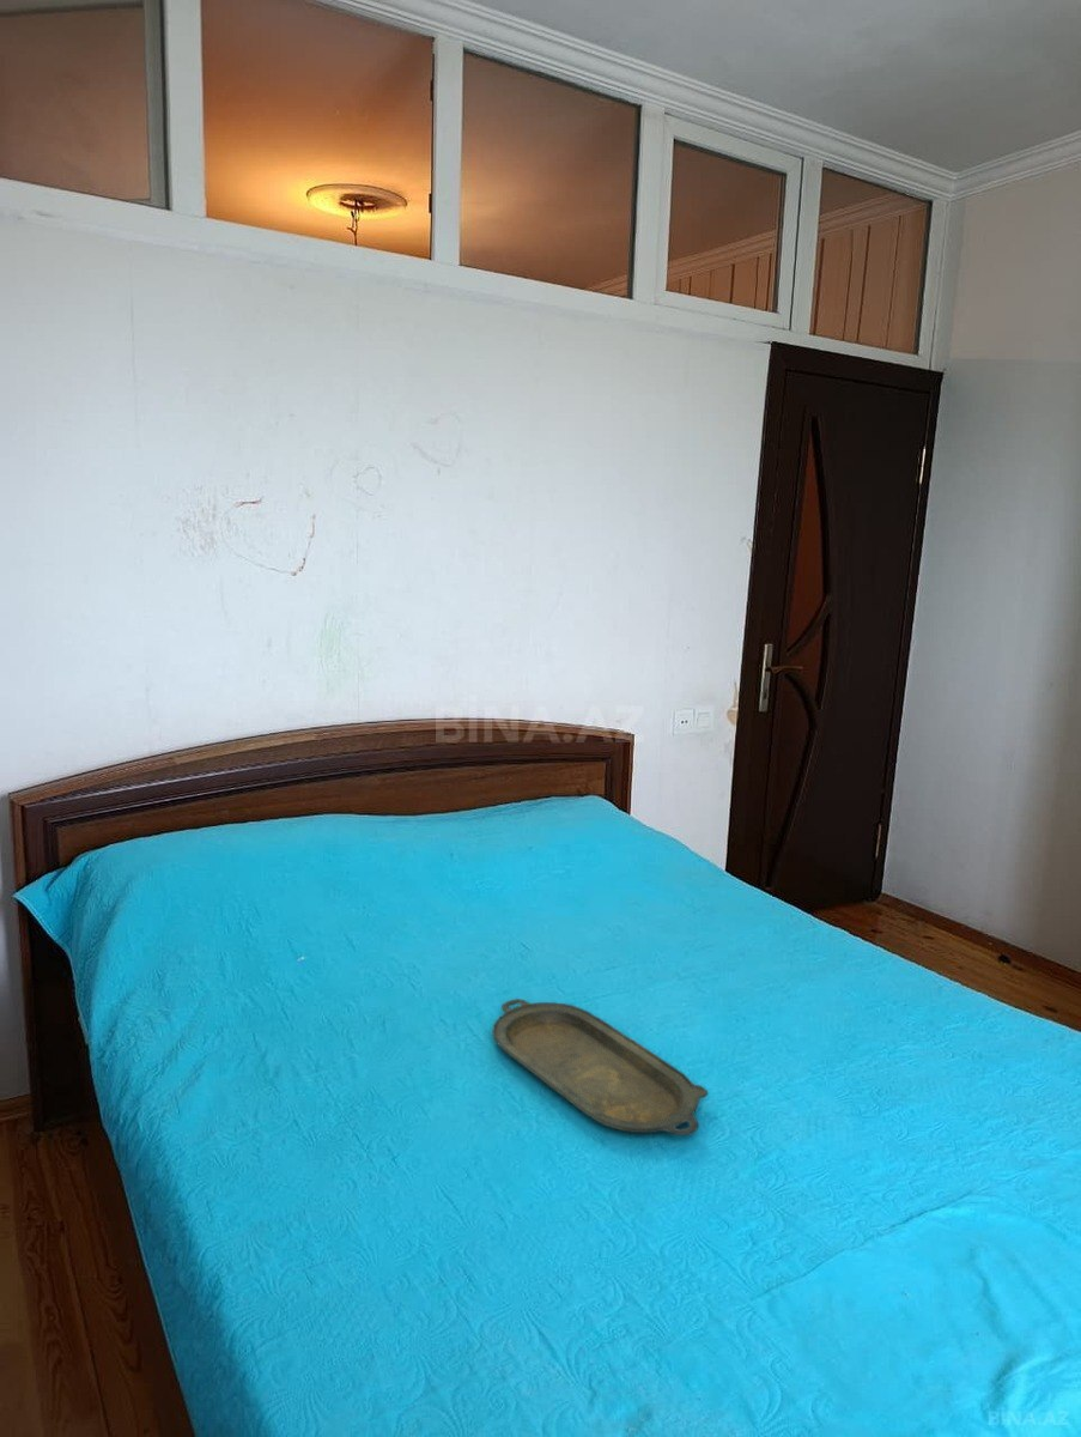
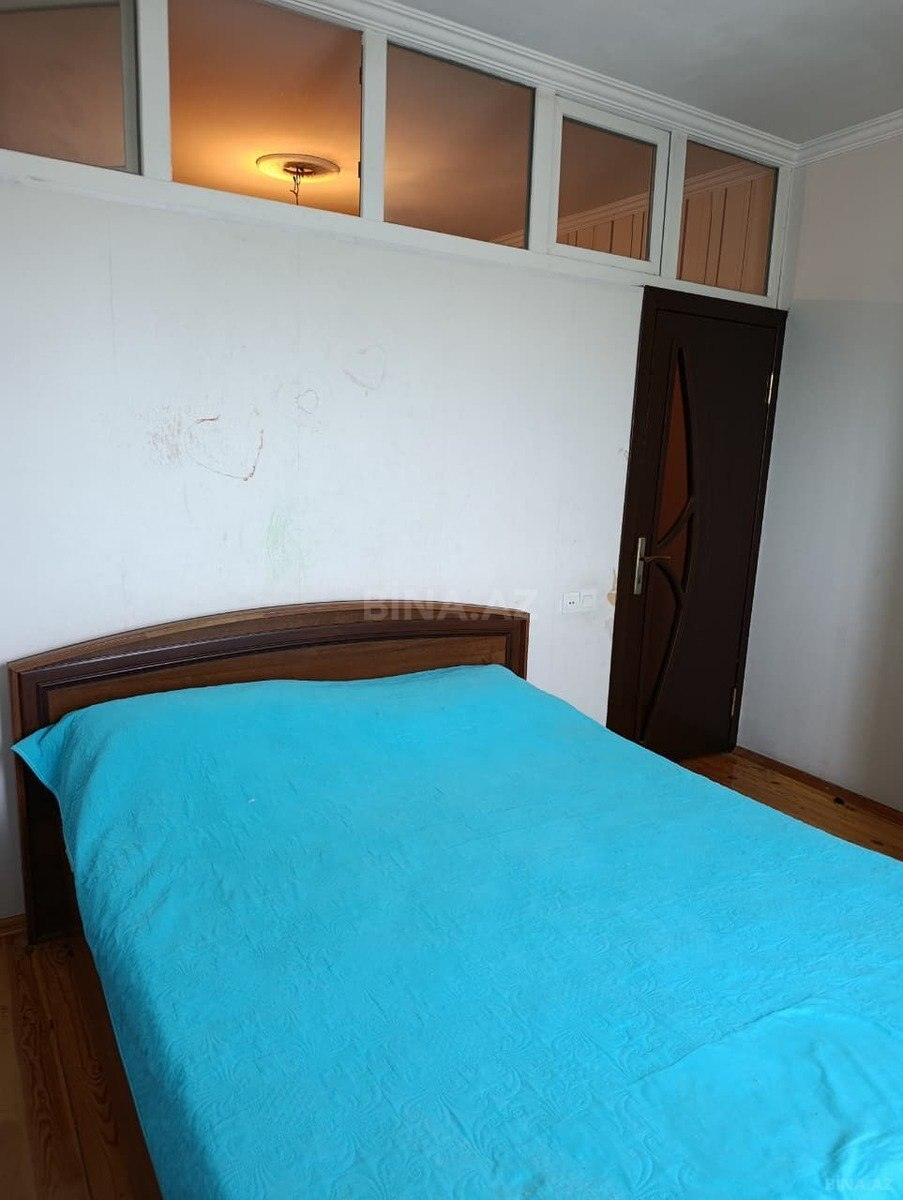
- serving tray (589, 1066)
